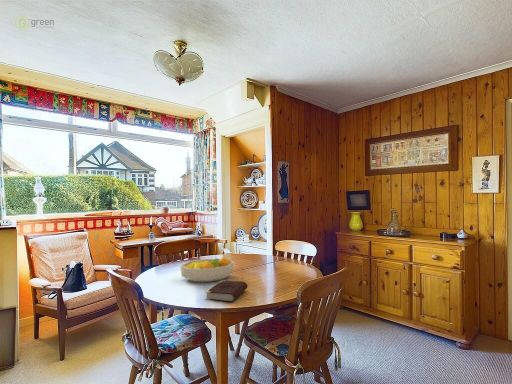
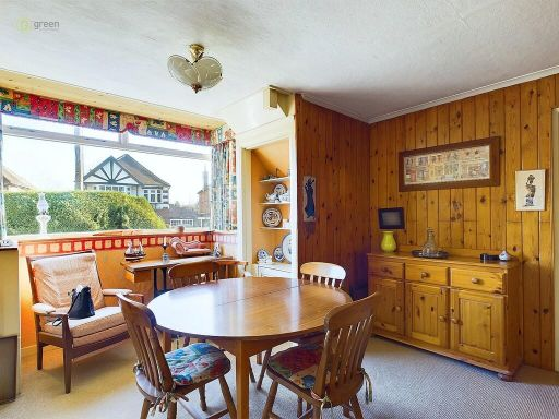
- fruit bowl (207, 267)
- book (227, 290)
